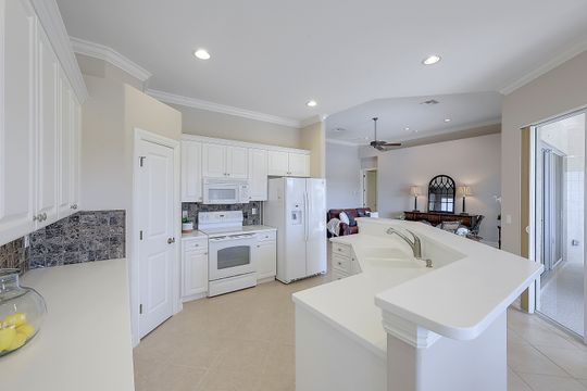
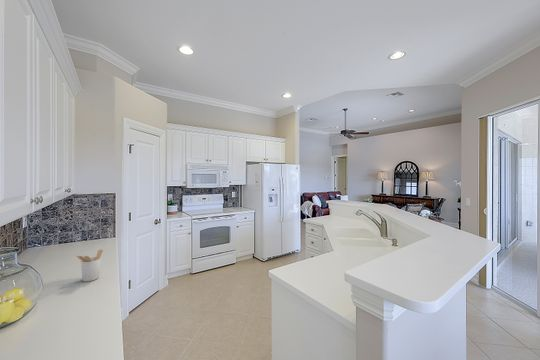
+ utensil holder (88, 265)
